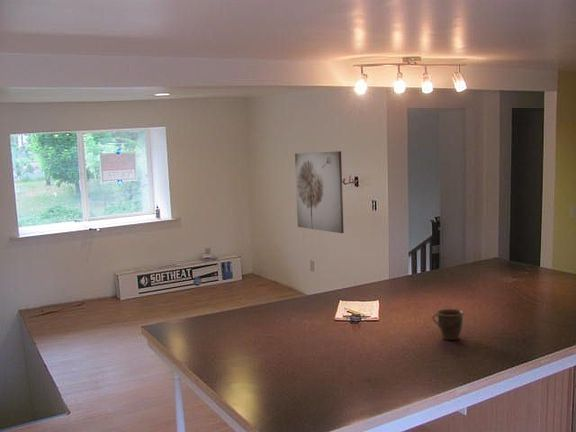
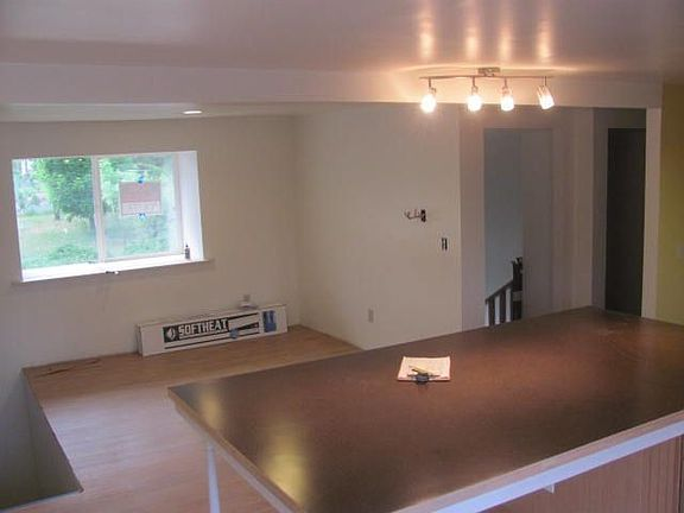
- wall art (318, 191)
- mug (448, 324)
